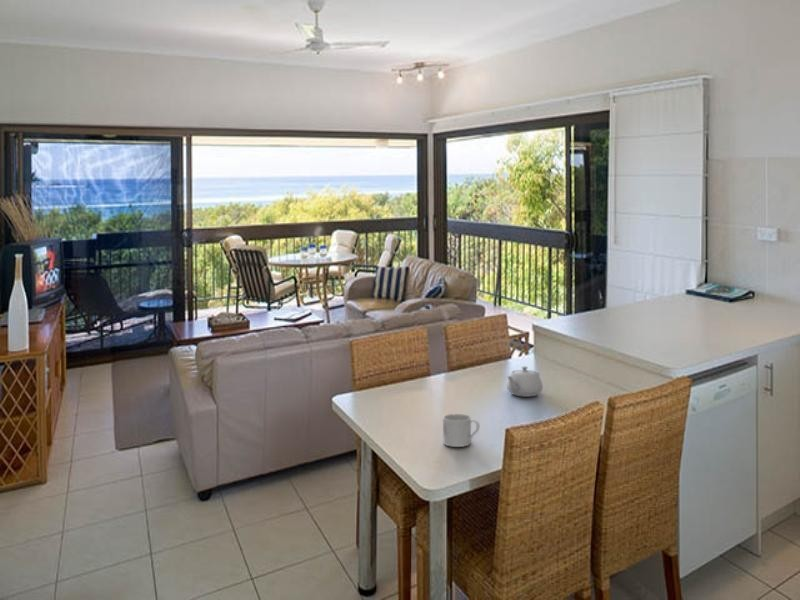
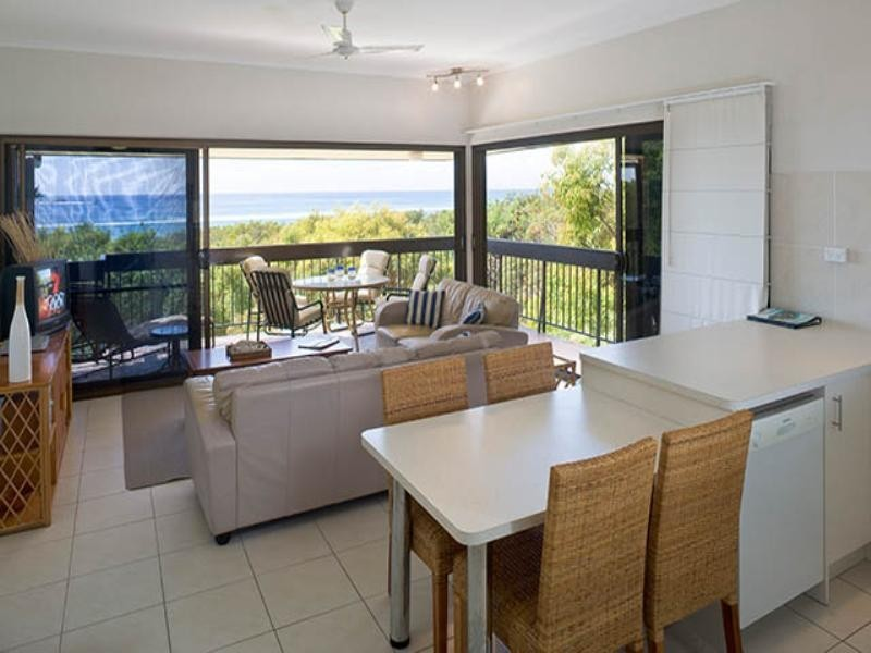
- mug (461, 430)
- teapot (523, 380)
